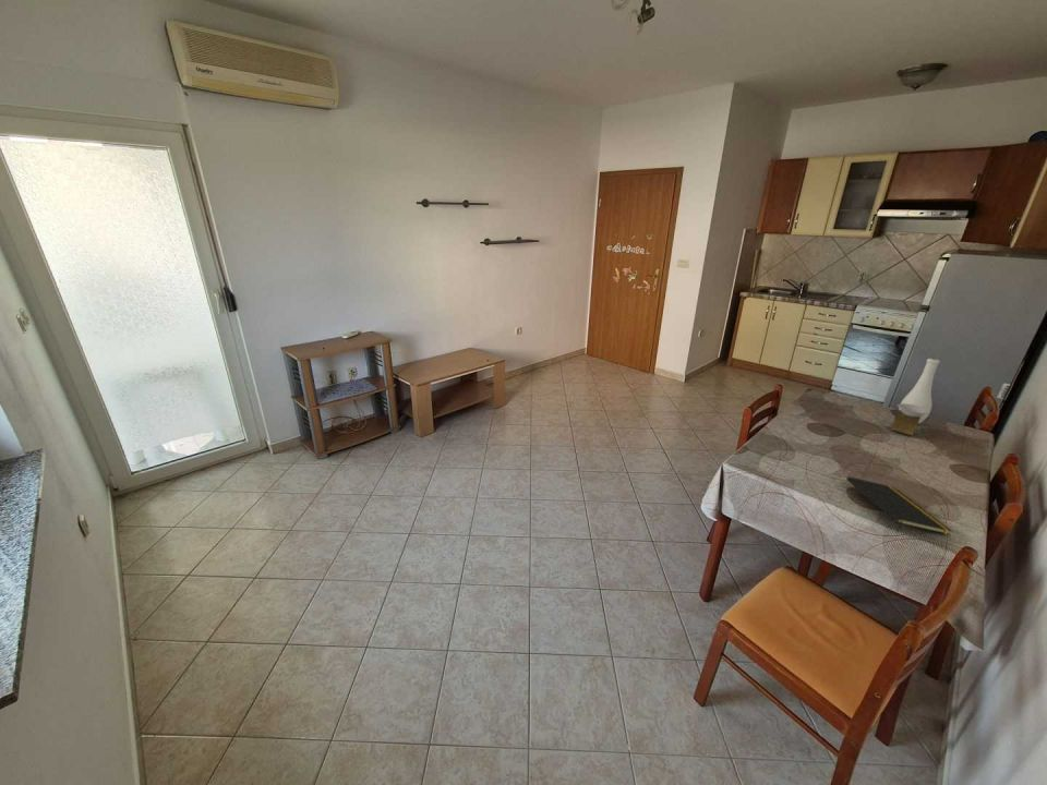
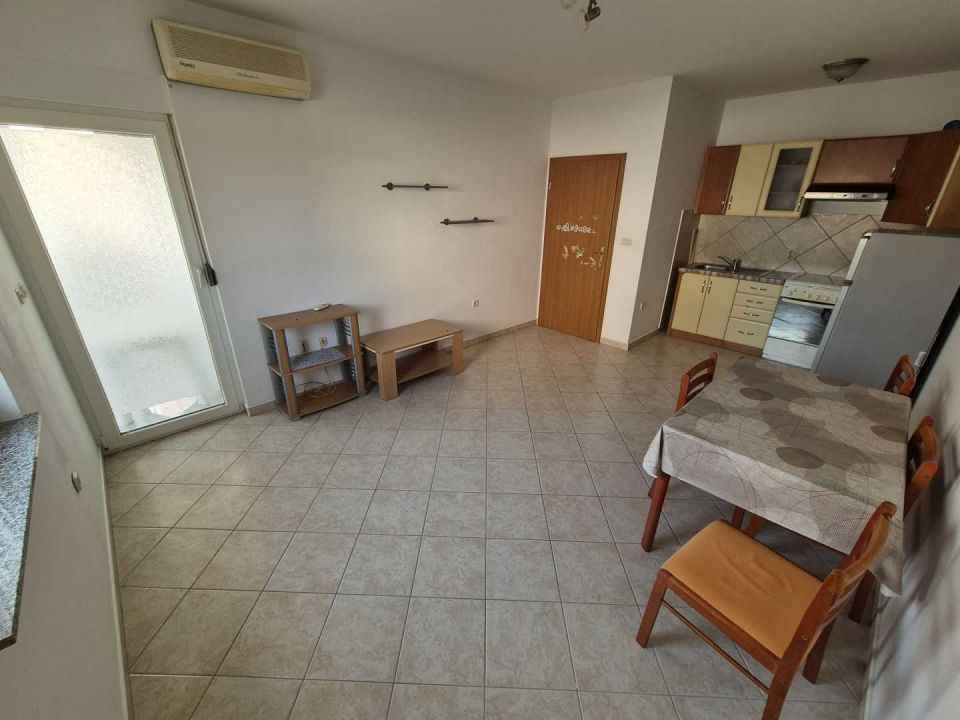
- notepad (894, 503)
- vase (918, 395)
